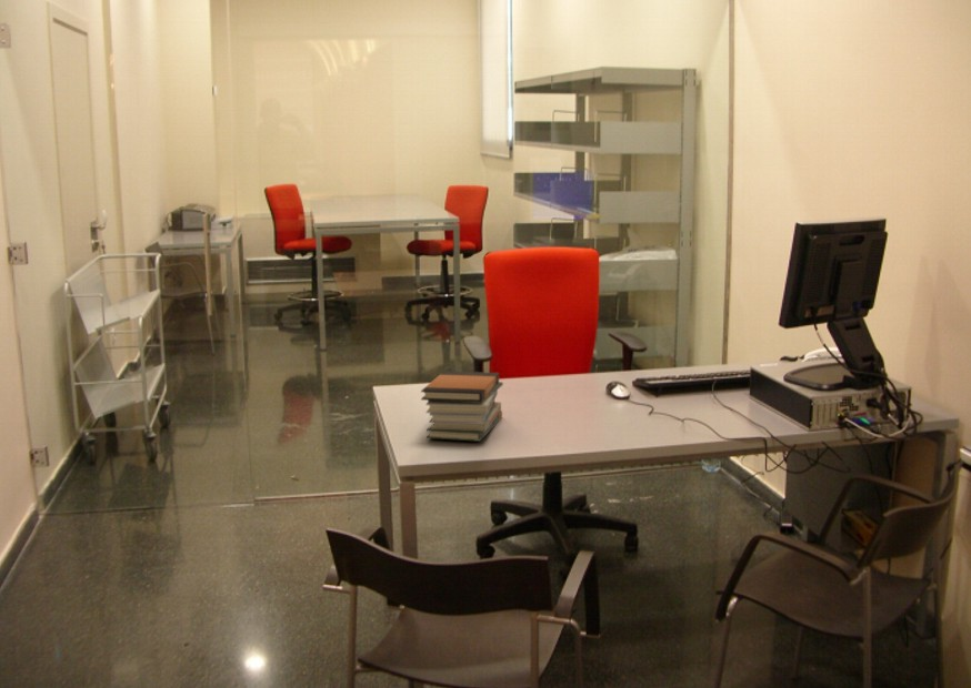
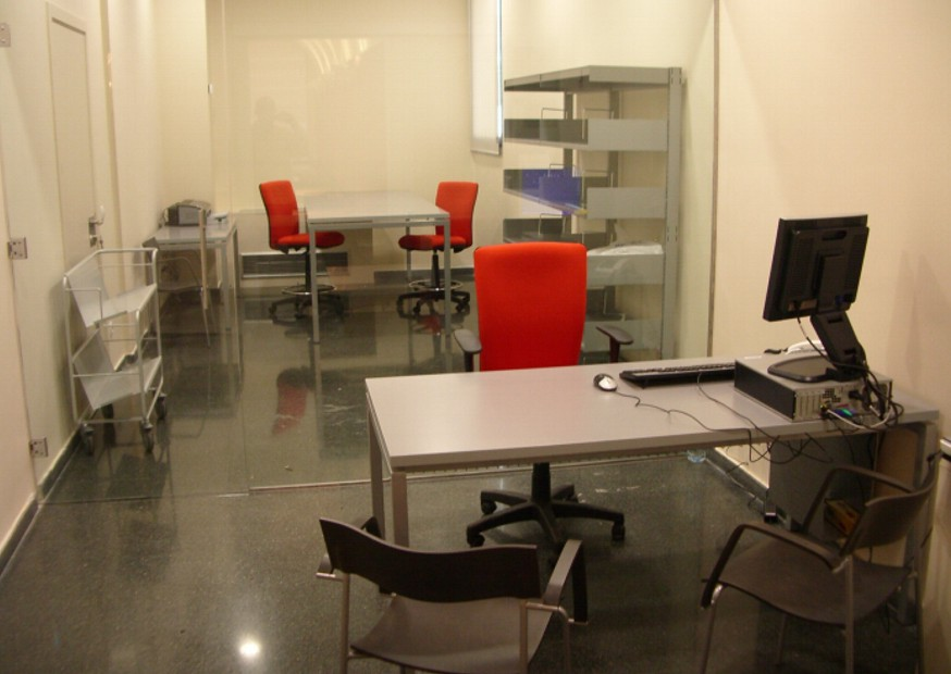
- book stack (463, 405)
